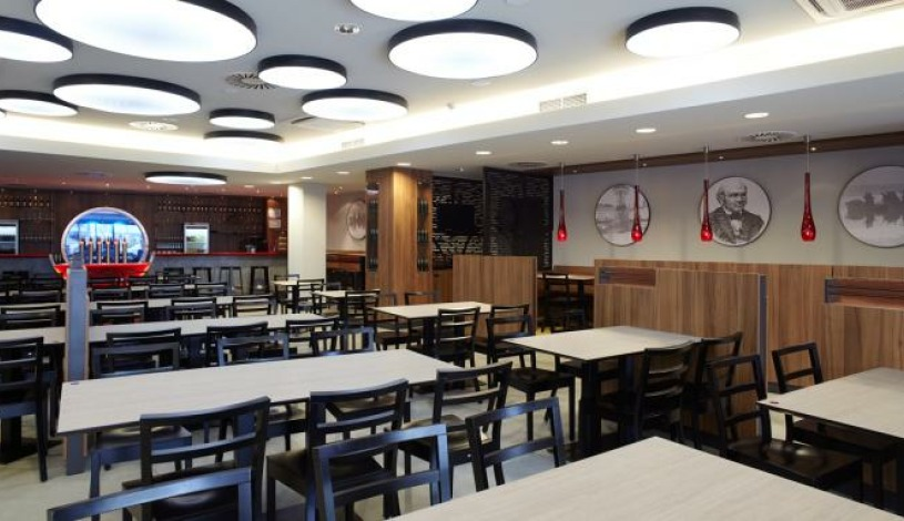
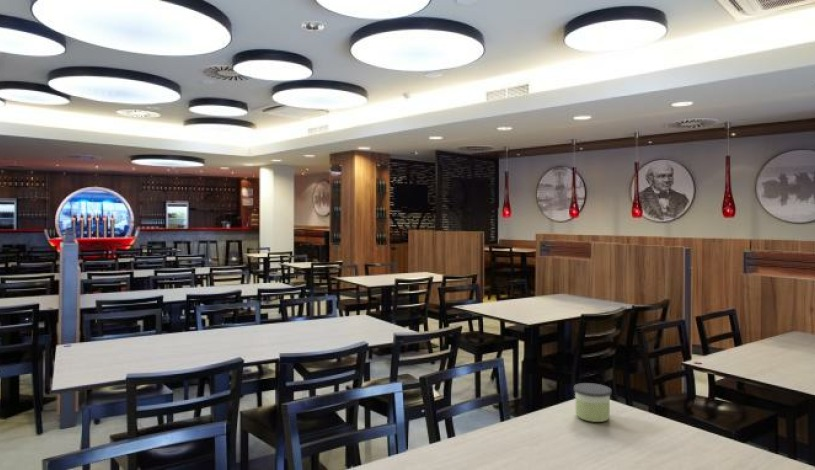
+ candle (592, 402)
